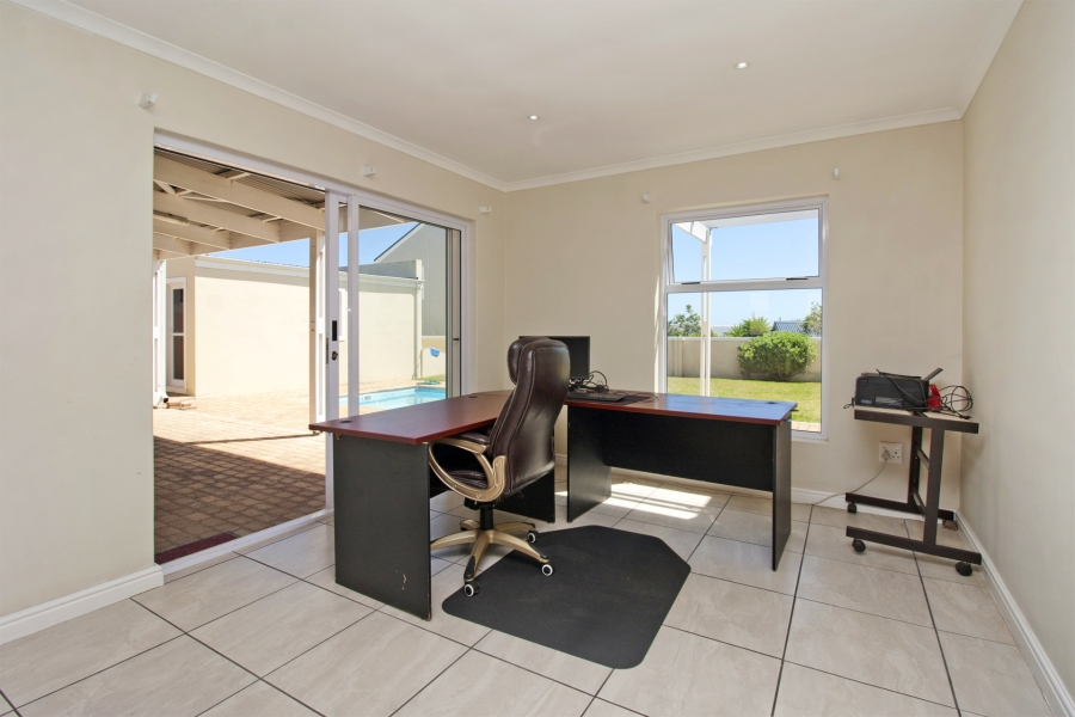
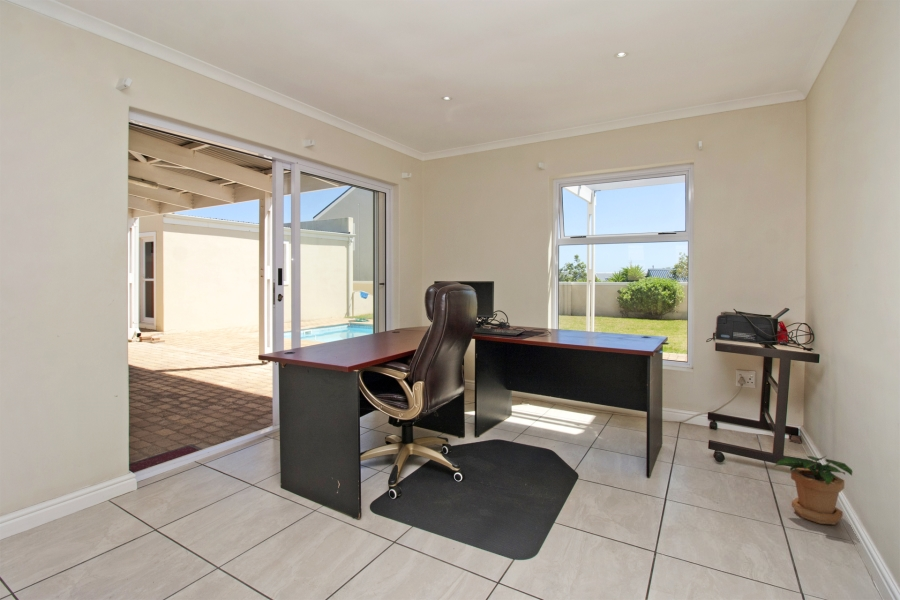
+ potted plant (809, 484)
